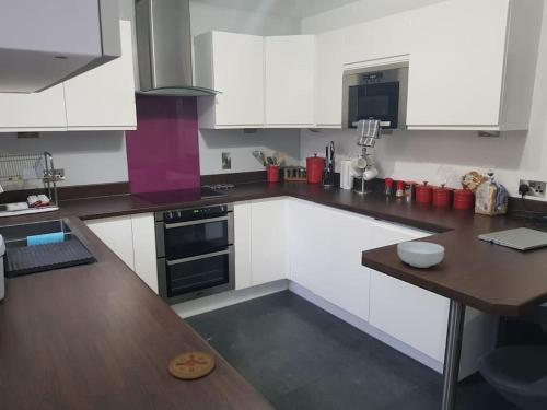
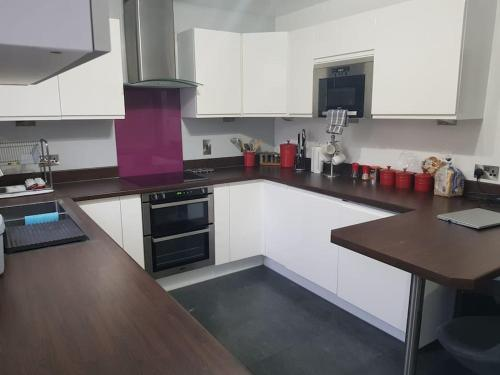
- coaster (191, 364)
- cereal bowl (420, 255)
